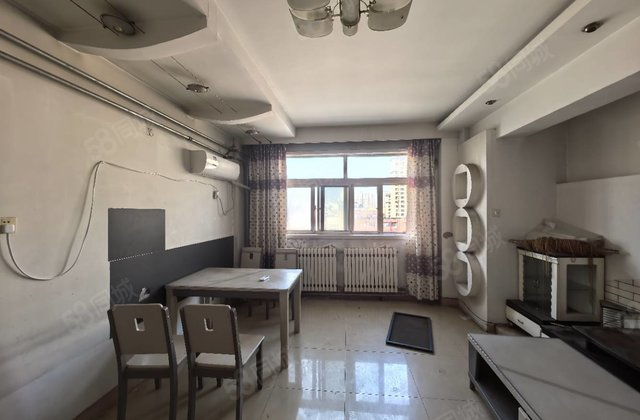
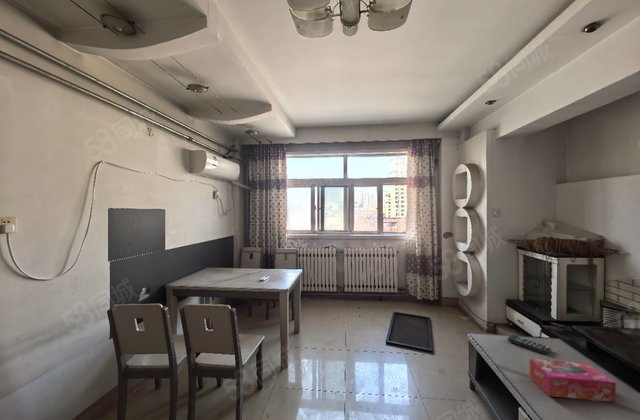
+ remote control (528, 343)
+ tissue box (569, 379)
